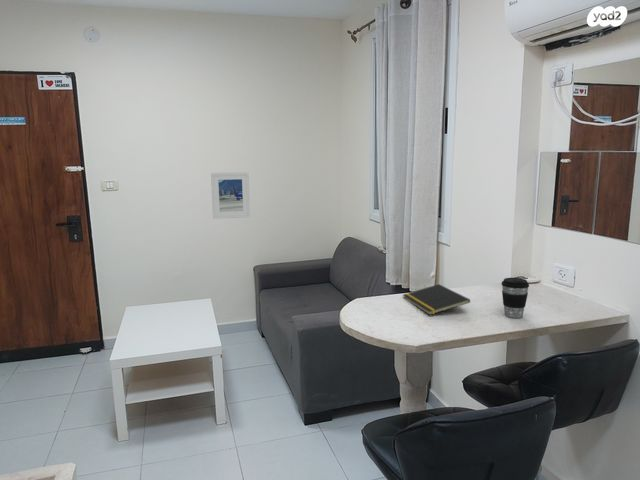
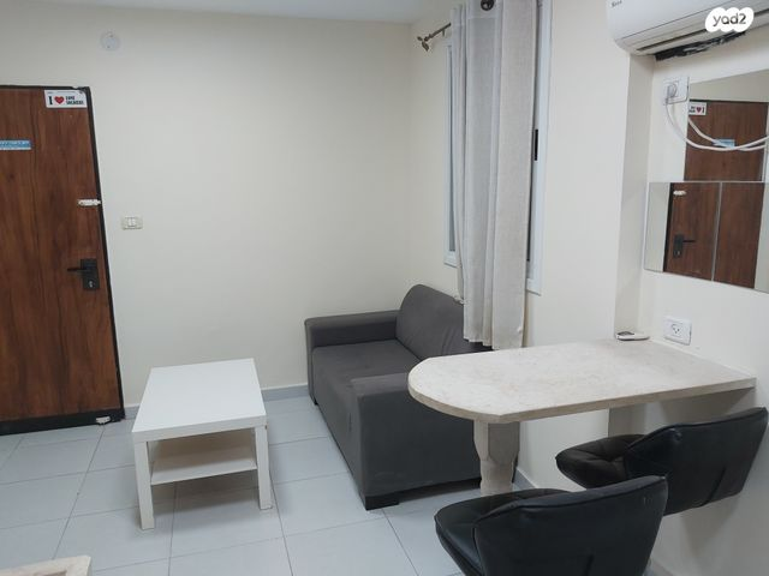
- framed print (230, 195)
- notepad (434, 298)
- coffee cup (514, 297)
